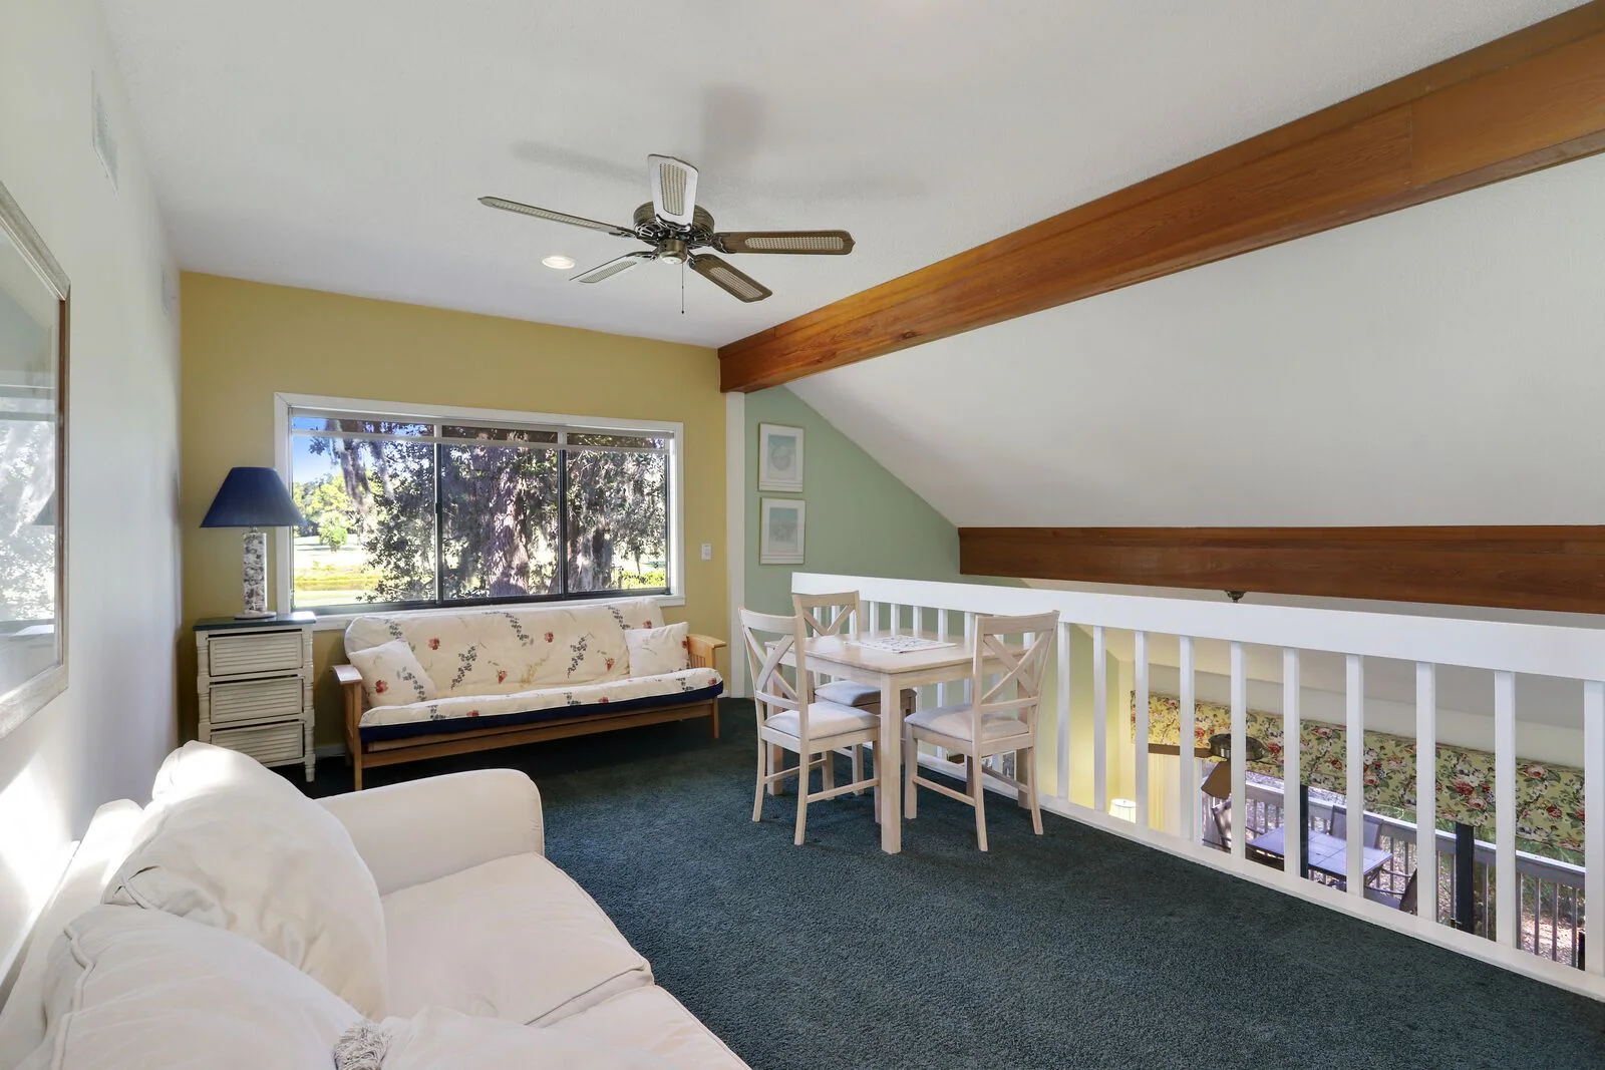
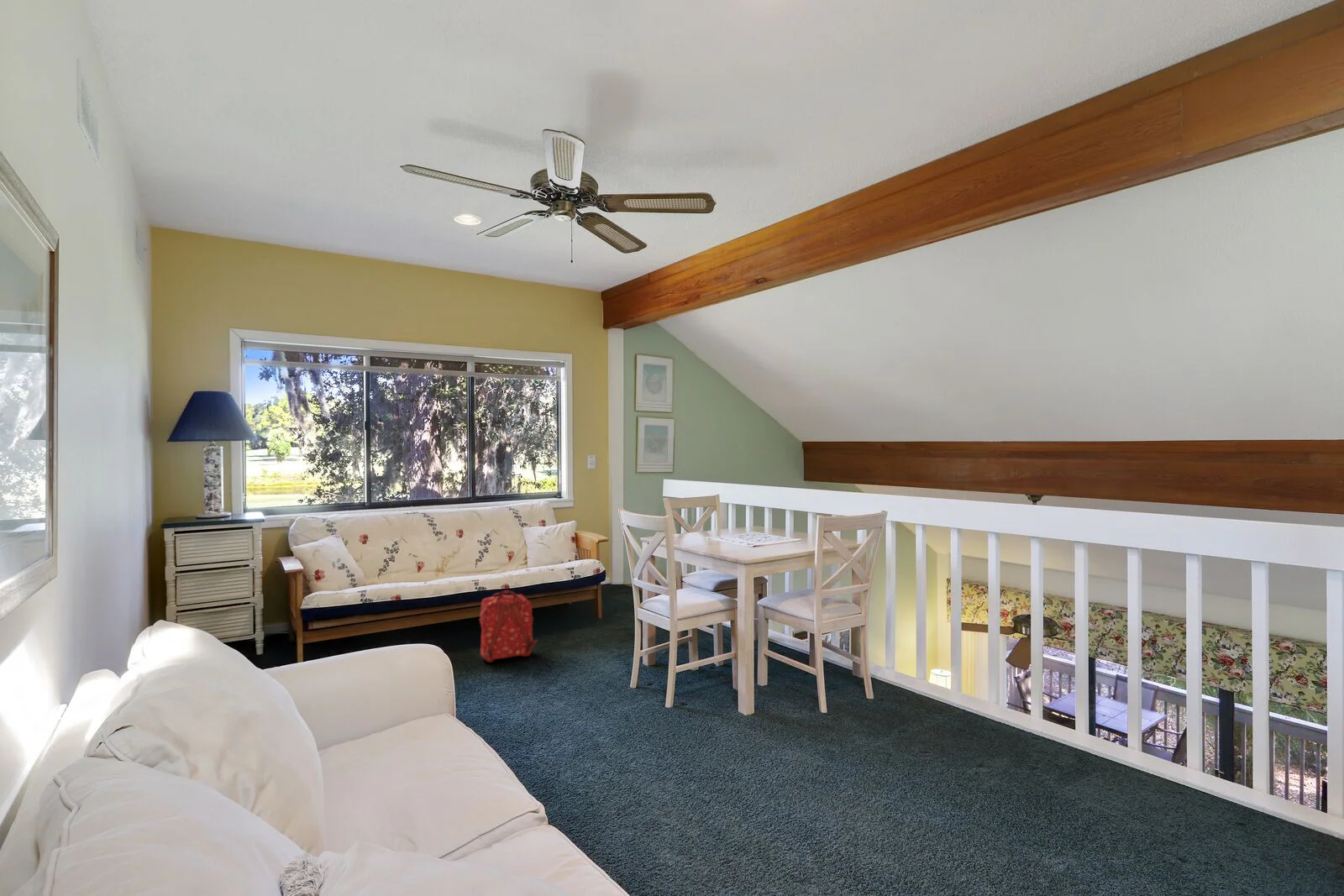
+ backpack (508, 624)
